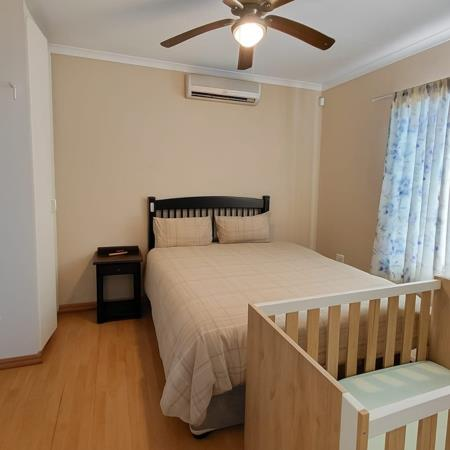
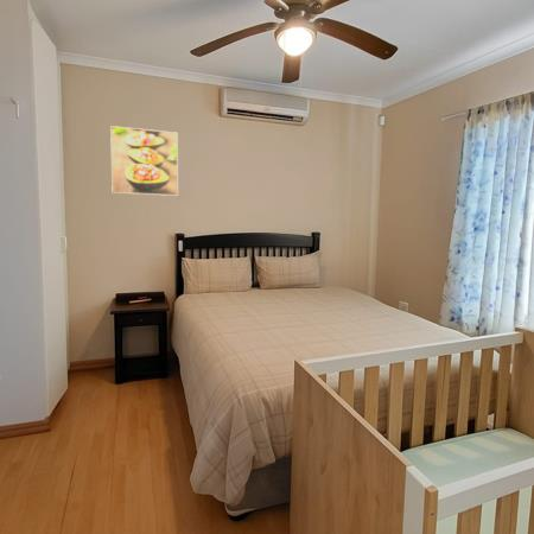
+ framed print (145, 161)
